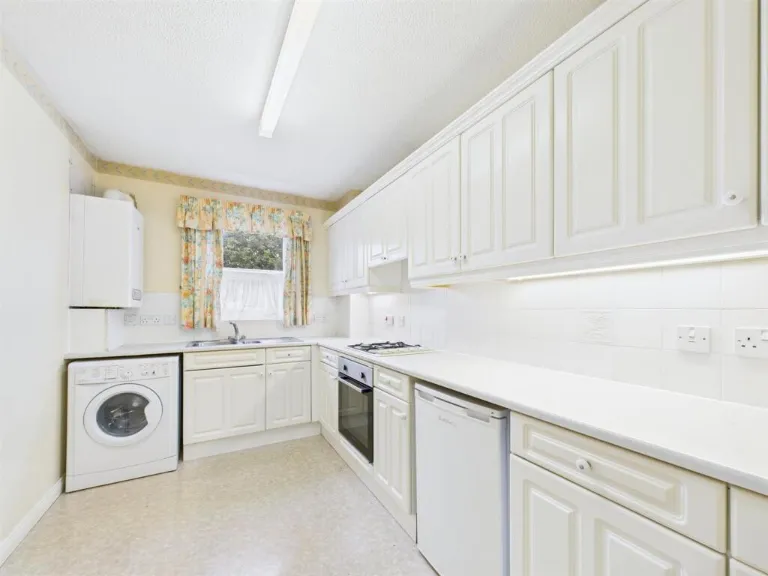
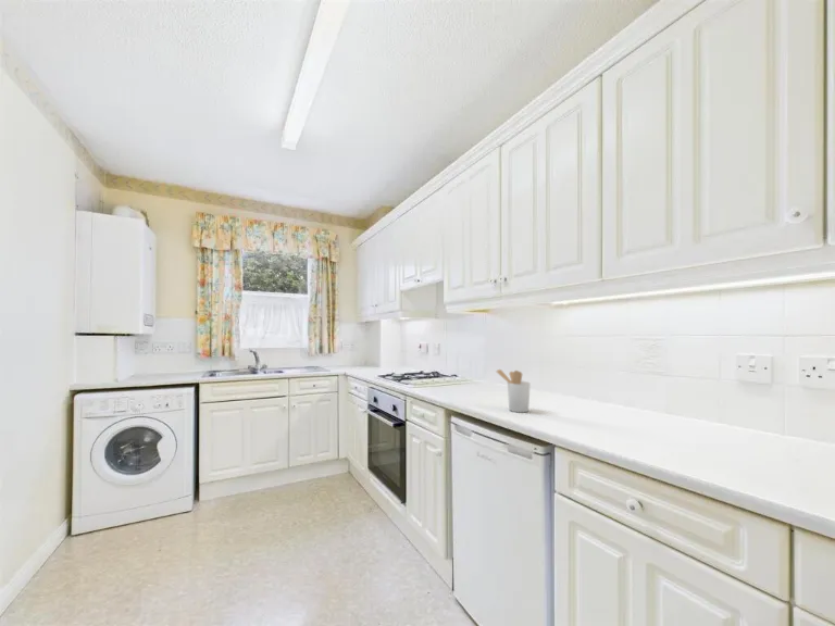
+ utensil holder (512, 389)
